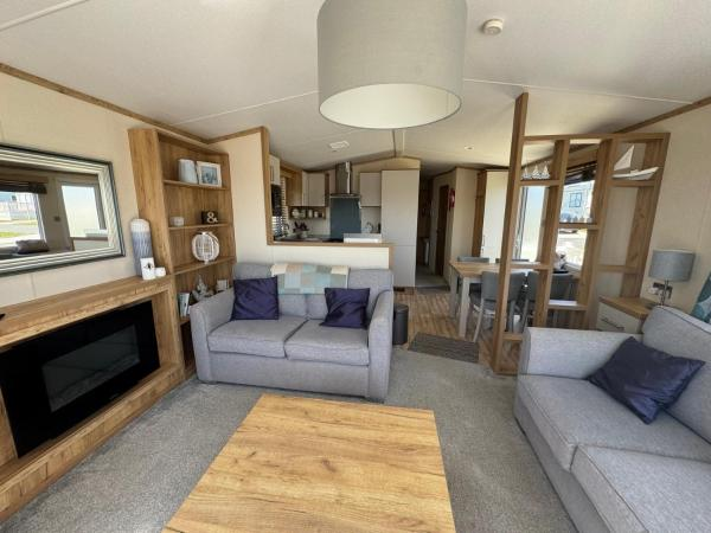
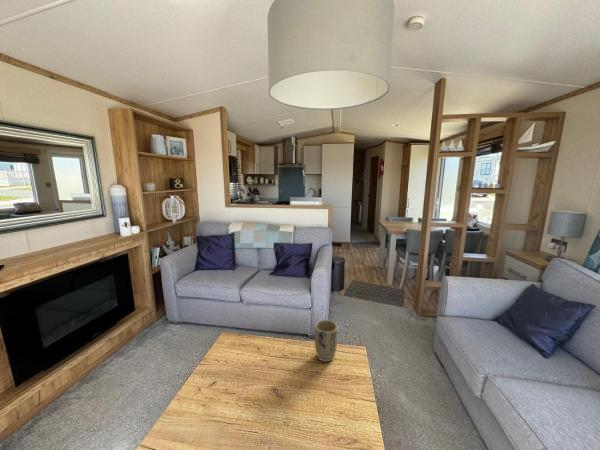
+ plant pot (325, 341)
